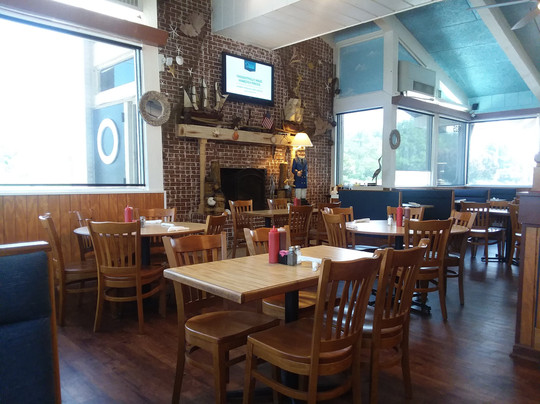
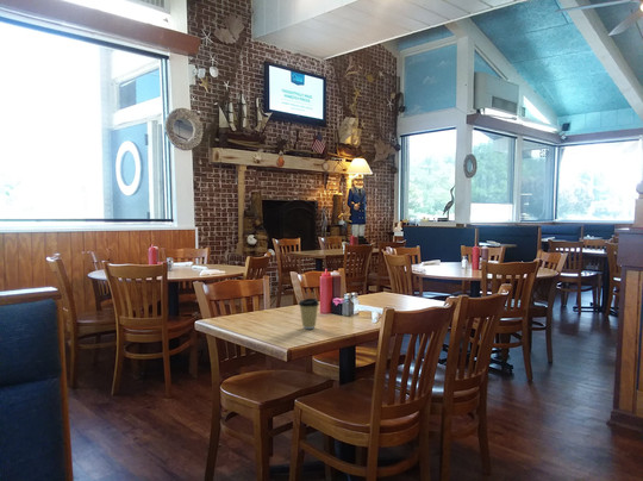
+ coffee cup (308, 313)
